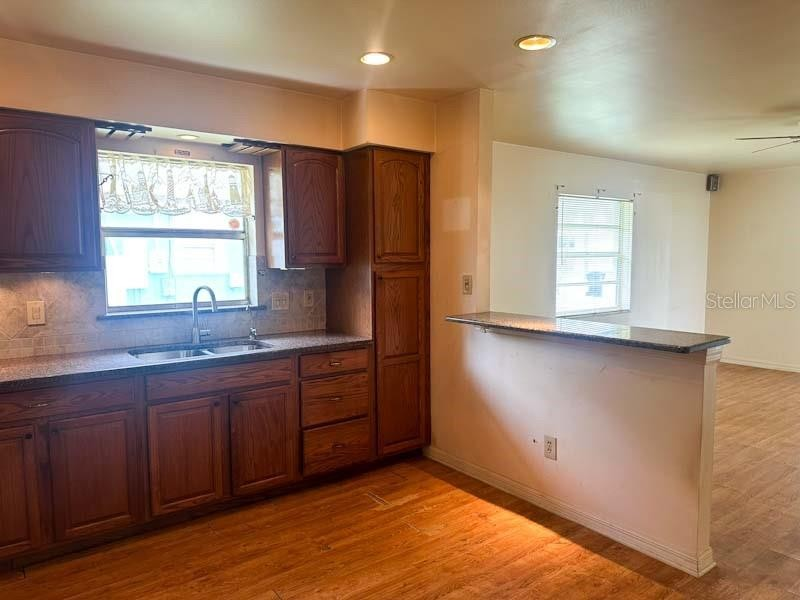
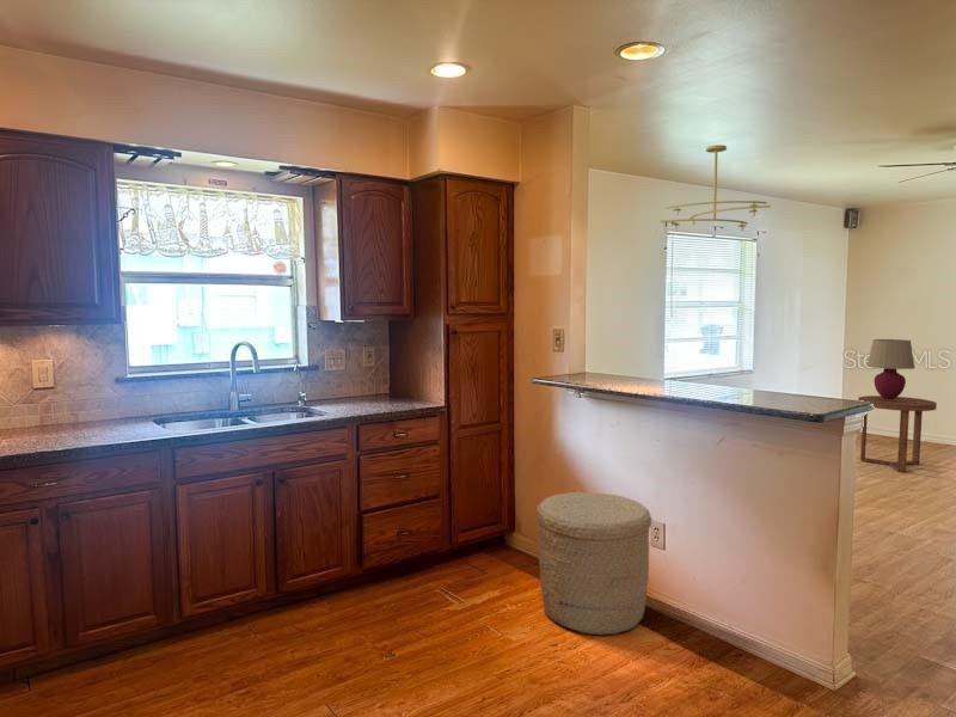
+ side table (900, 433)
+ table lamp (890, 368)
+ ceiling light fixture (713, 190)
+ basket (592, 558)
